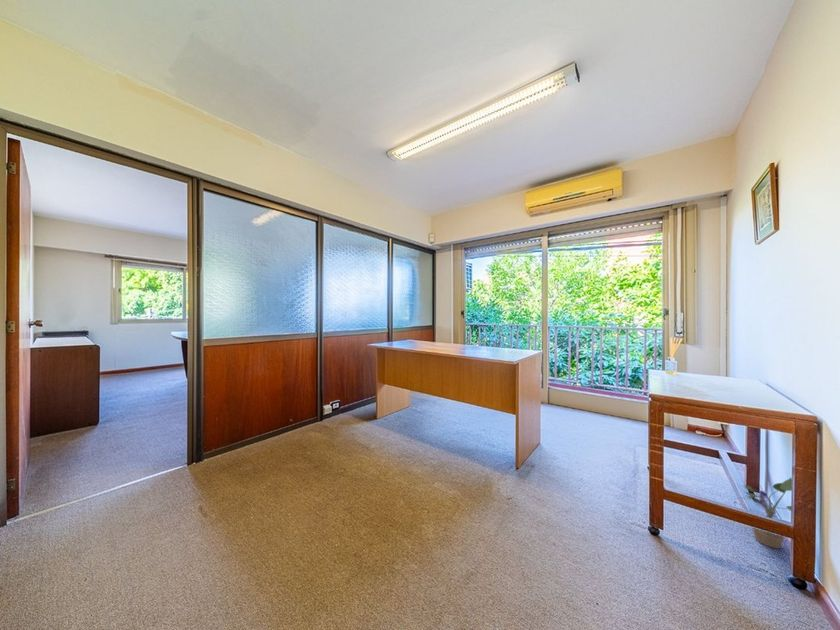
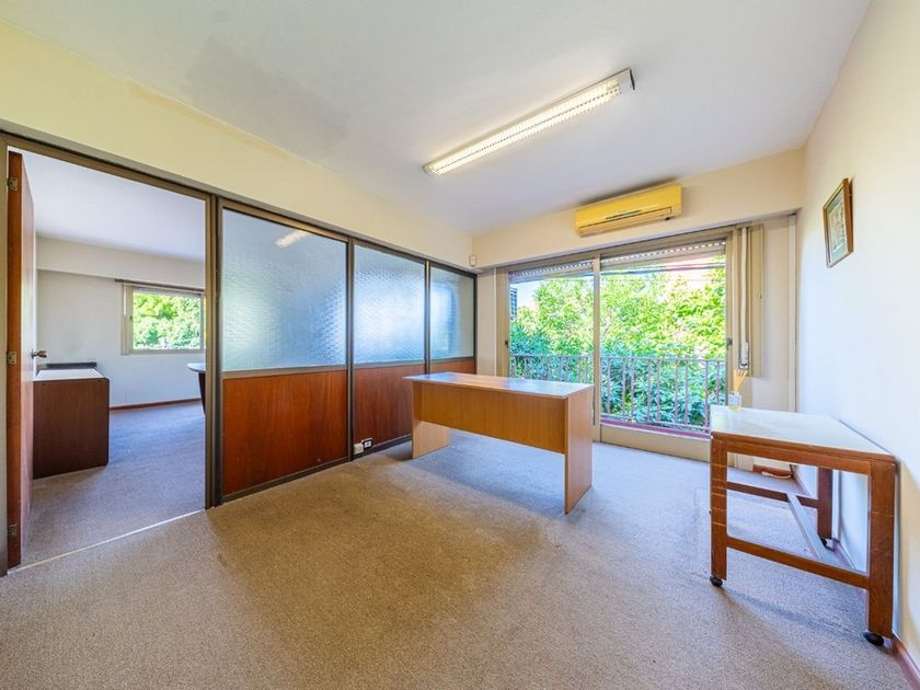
- potted plant (766, 508)
